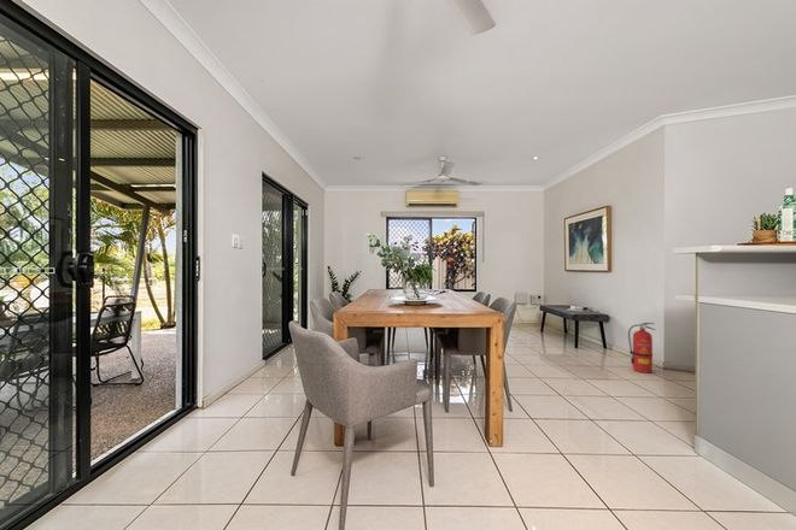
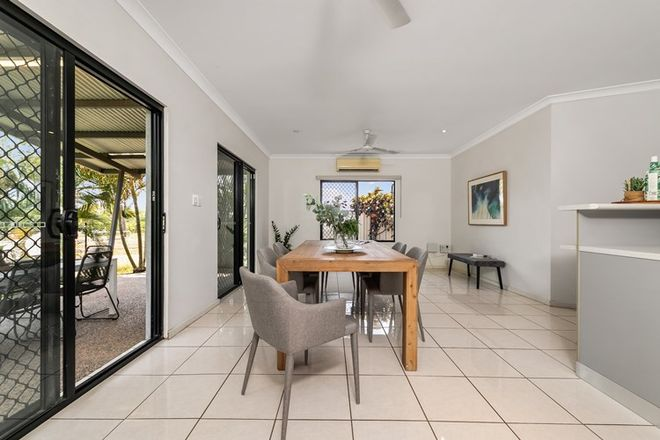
- fire extinguisher (642, 346)
